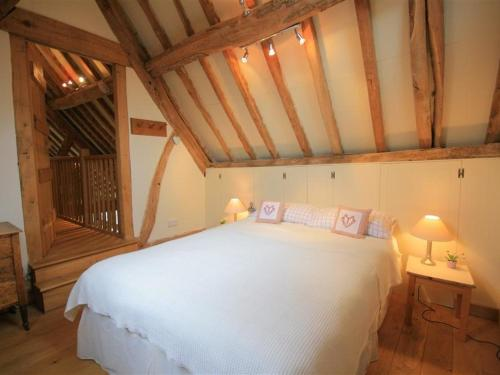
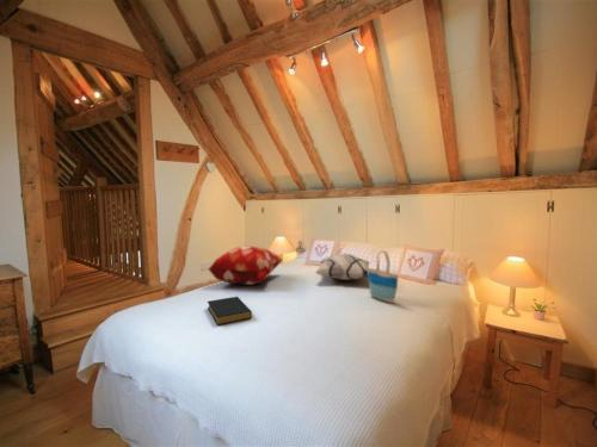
+ tote bag (381, 274)
+ decorative pillow (344, 267)
+ decorative pillow (248, 263)
+ hardback book (228, 309)
